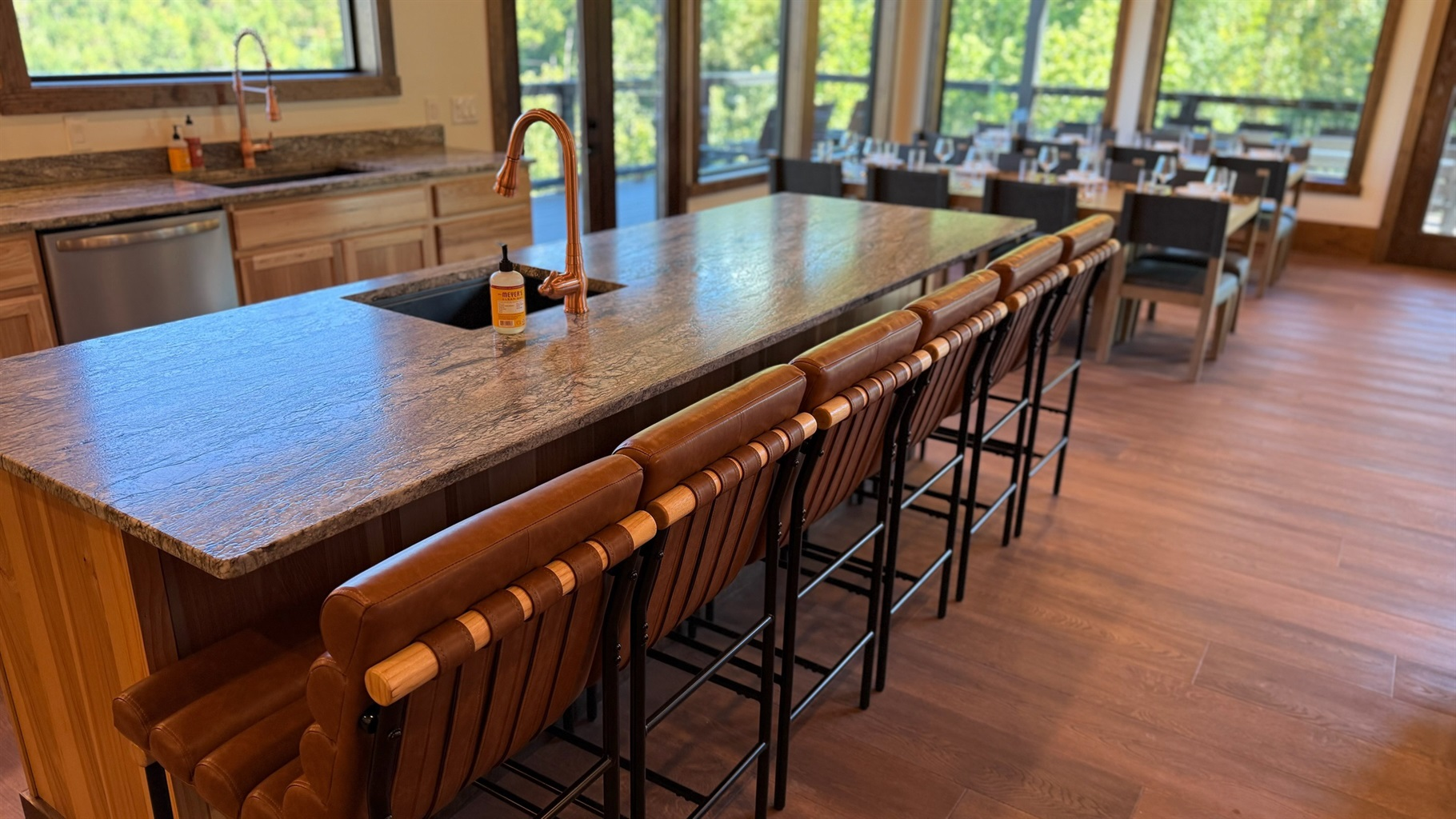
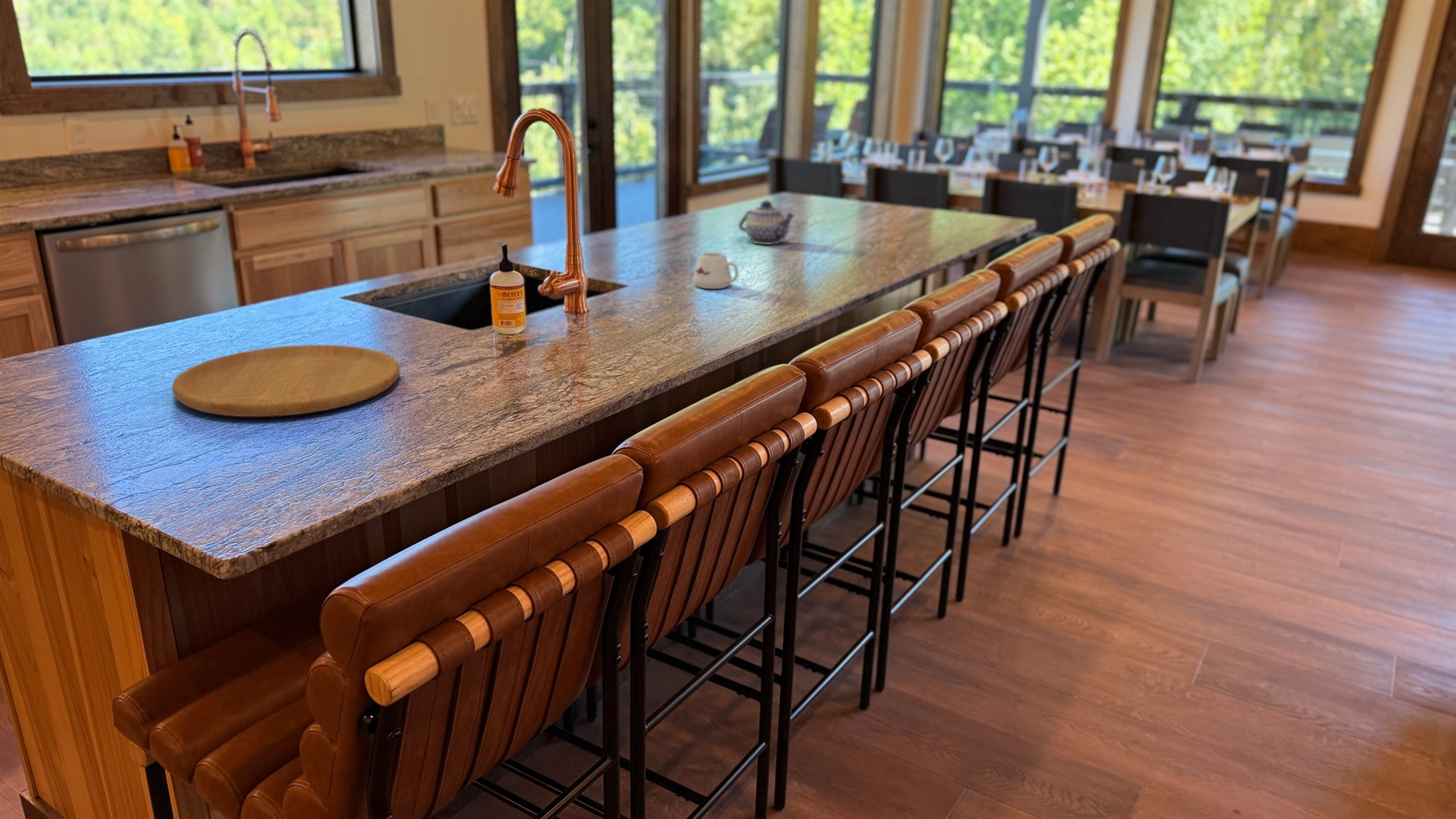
+ mug (717, 270)
+ cutting board (290, 378)
+ teapot (766, 222)
